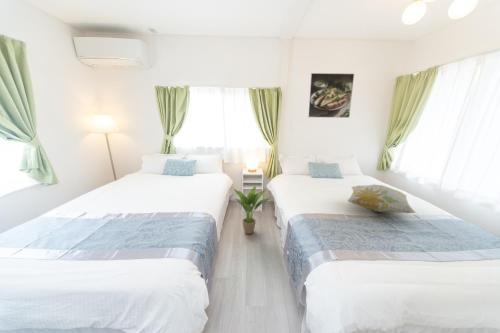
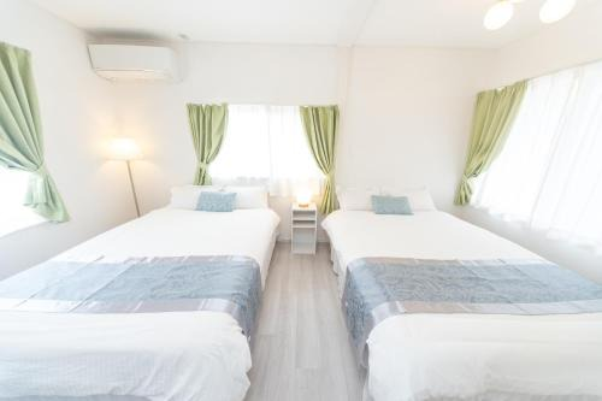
- potted plant (252, 208)
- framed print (330, 96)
- decorative pillow (378, 197)
